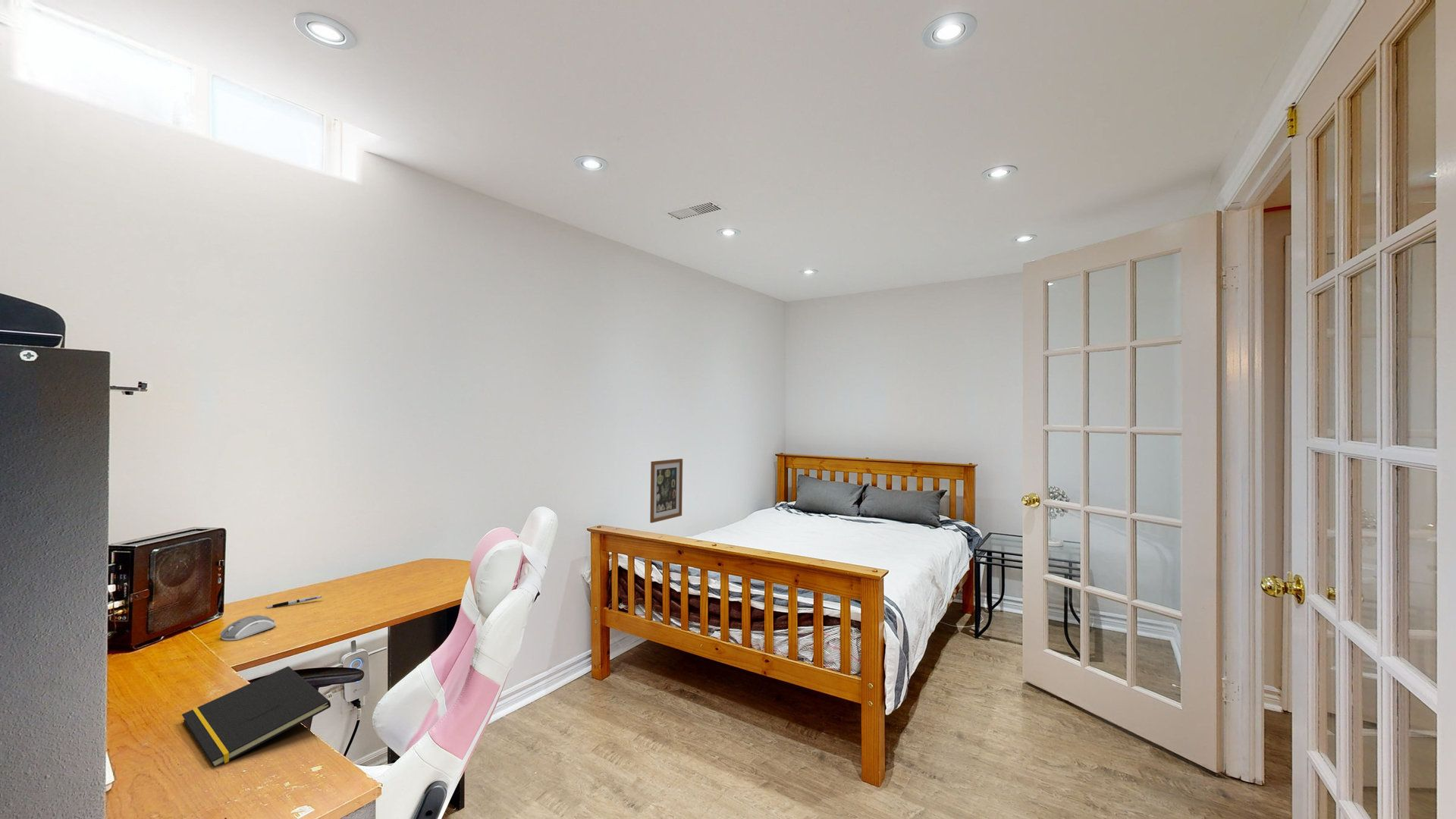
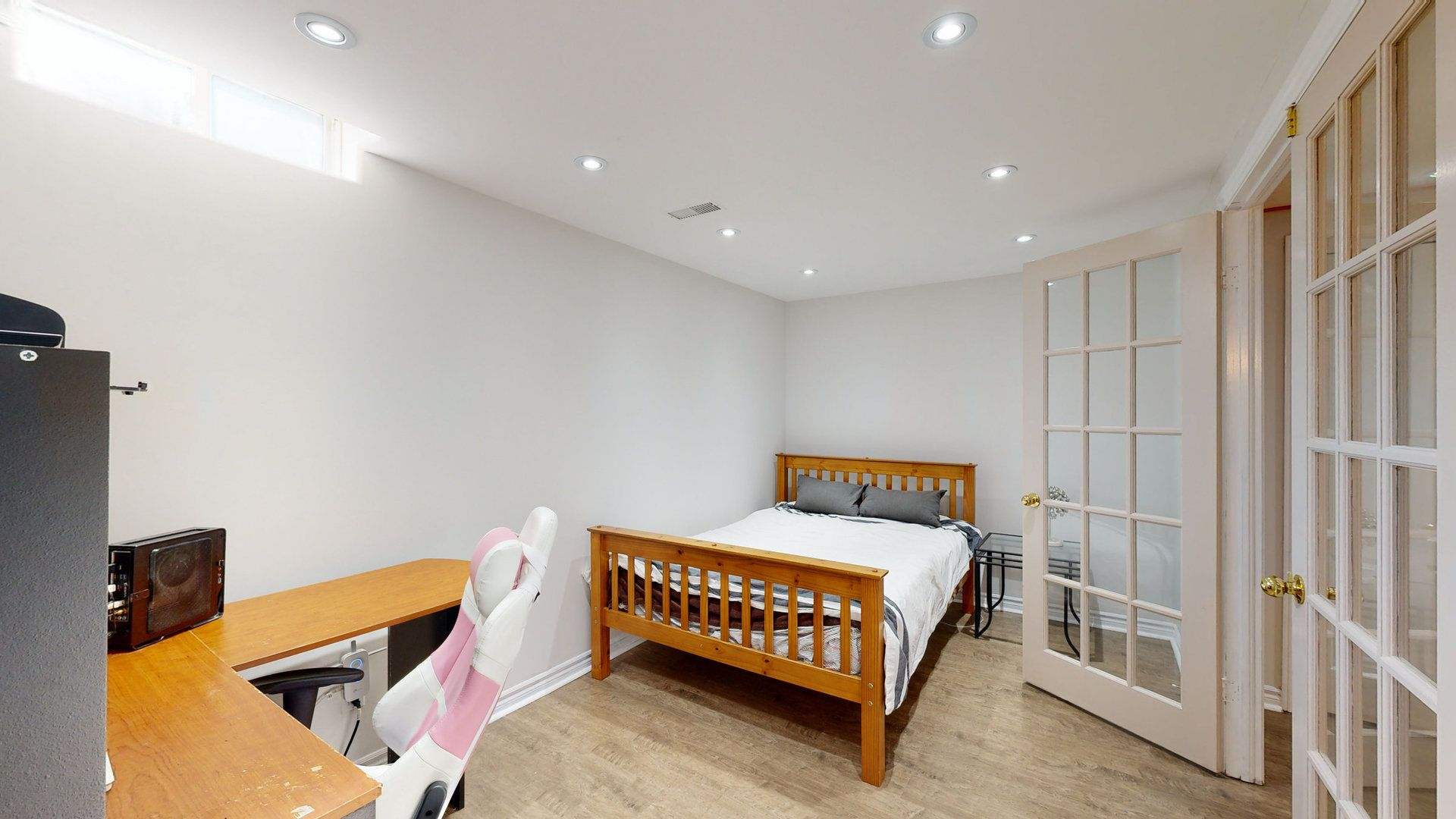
- notepad (256, 711)
- computer mouse (249, 624)
- wall art (667, 489)
- pen (293, 601)
